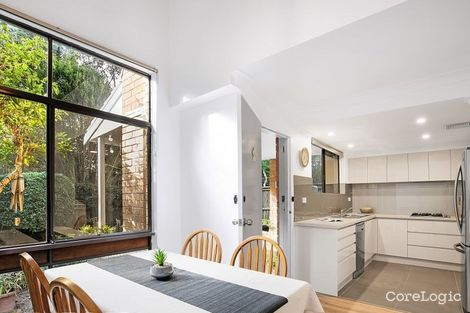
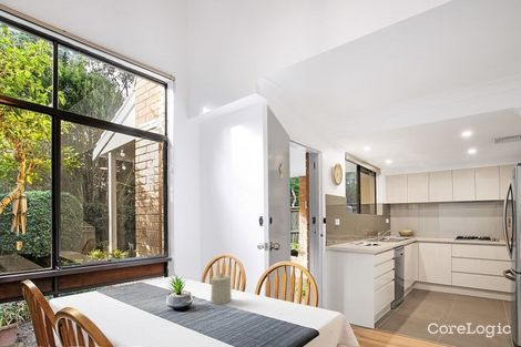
+ candle (221, 286)
